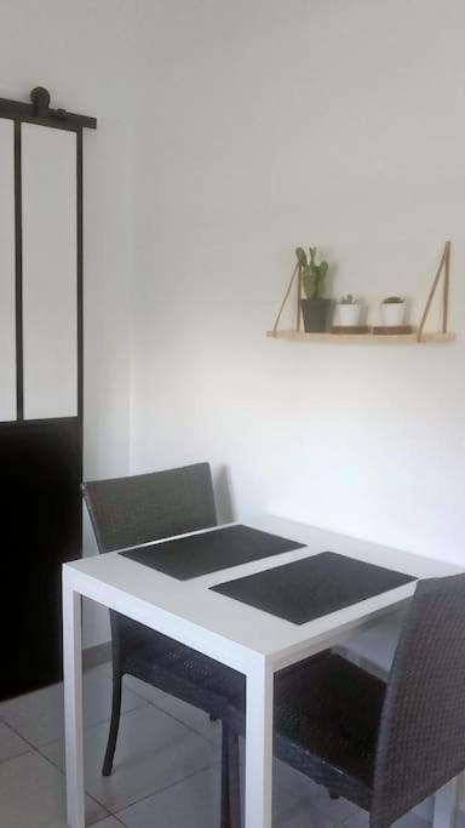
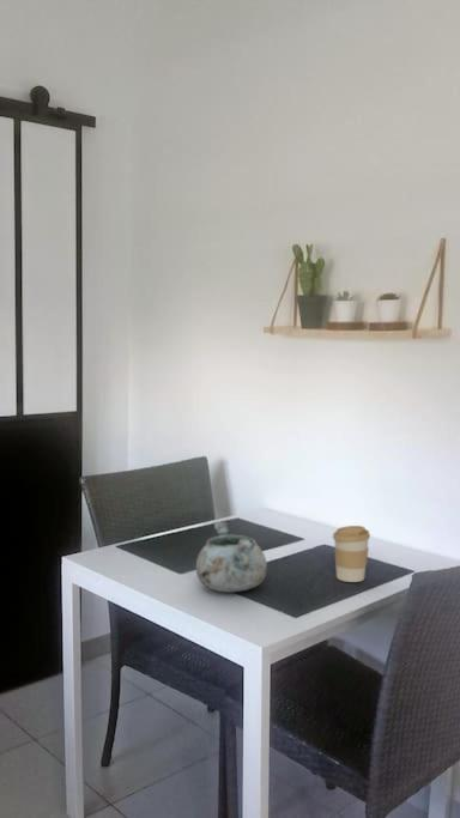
+ coffee cup (350, 552)
+ decorative bowl (230, 558)
